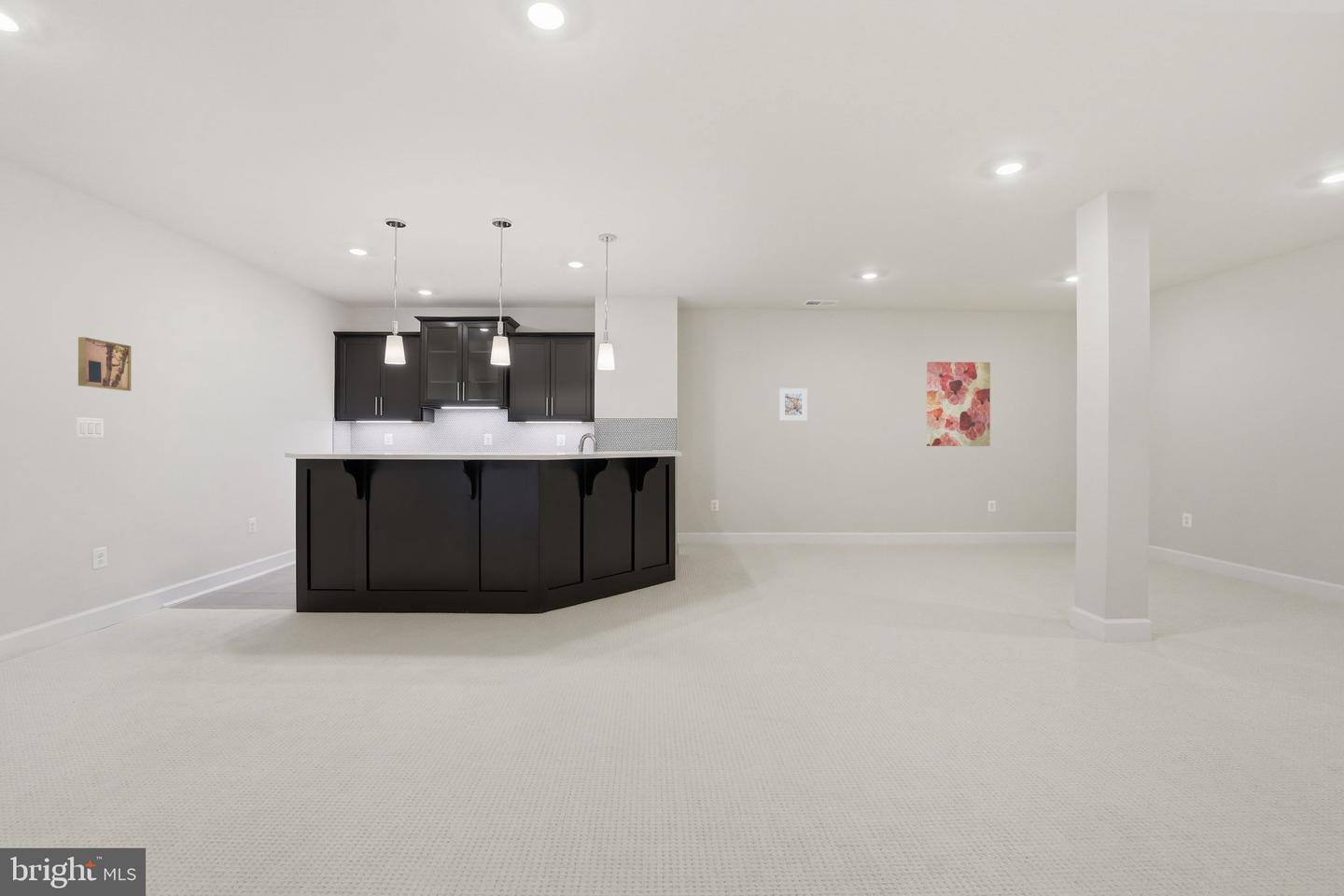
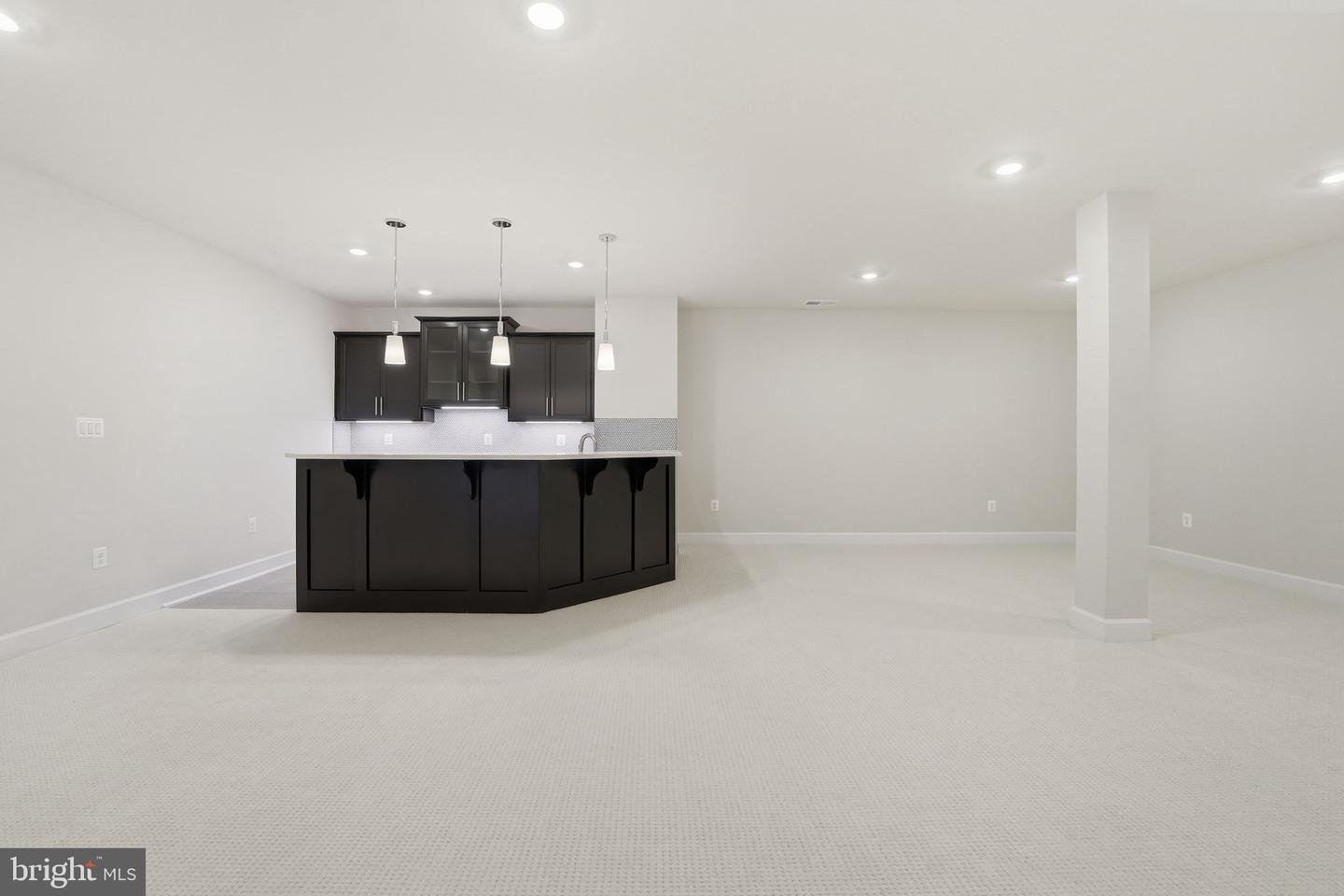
- wall art (105, 365)
- wall art (958, 404)
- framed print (793, 404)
